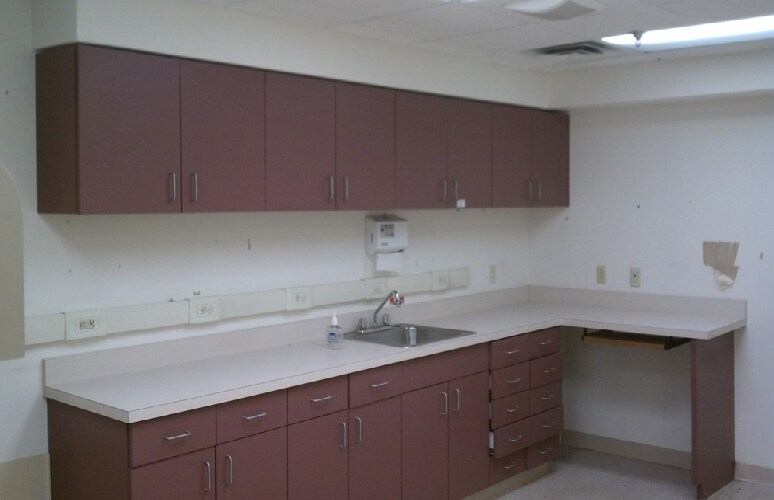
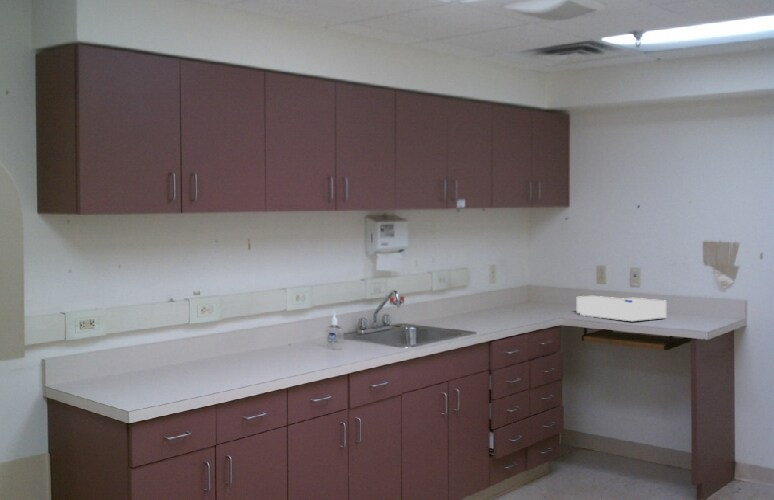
+ desk organizer (616, 307)
